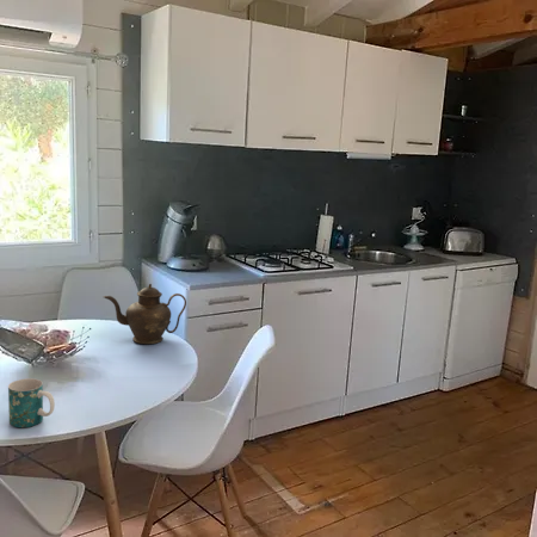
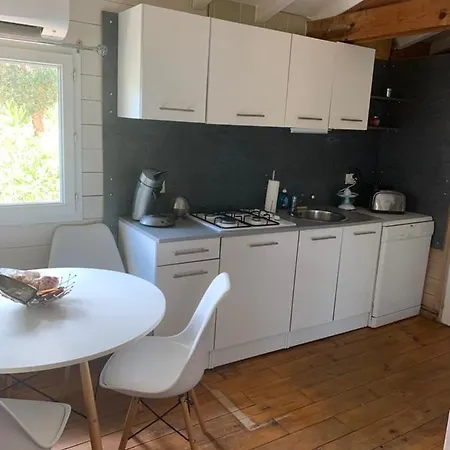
- mug (32, 403)
- teapot (144, 311)
